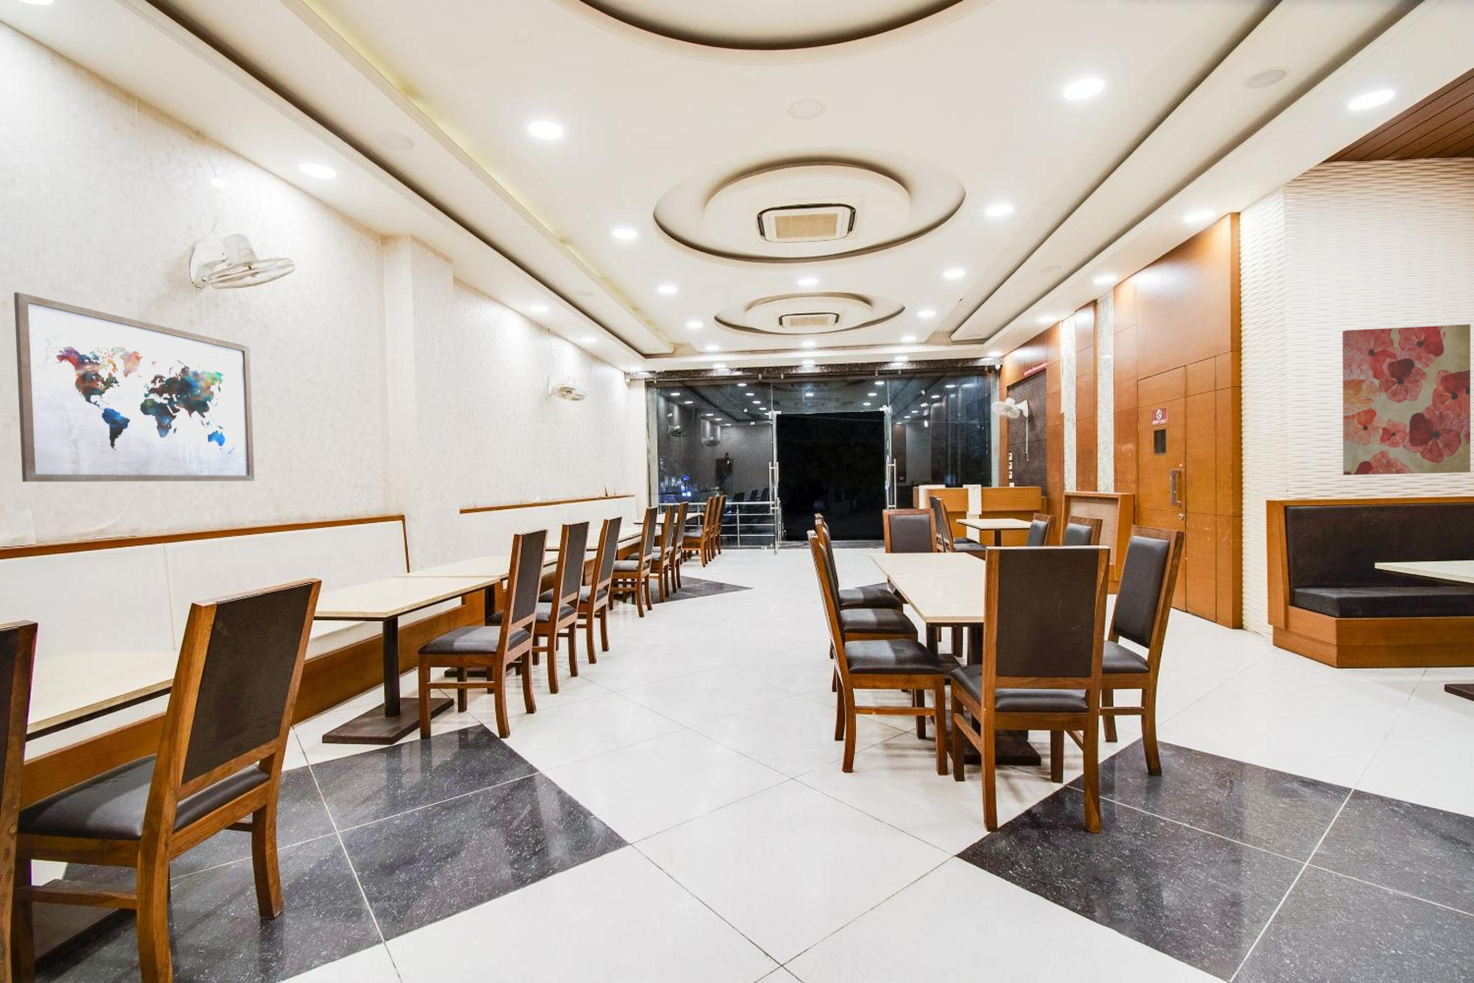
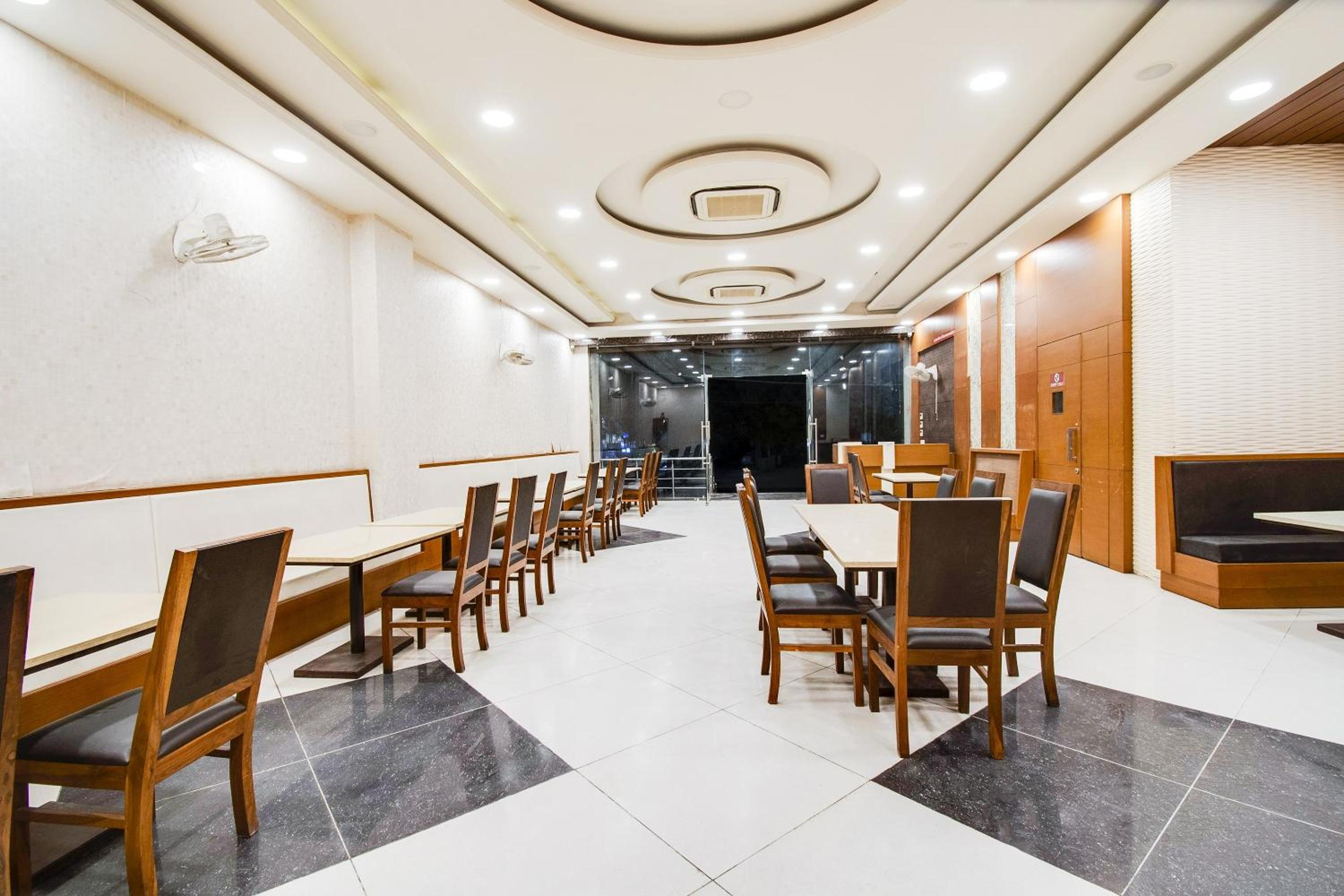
- wall art (1405, 400)
- wall art (155, 403)
